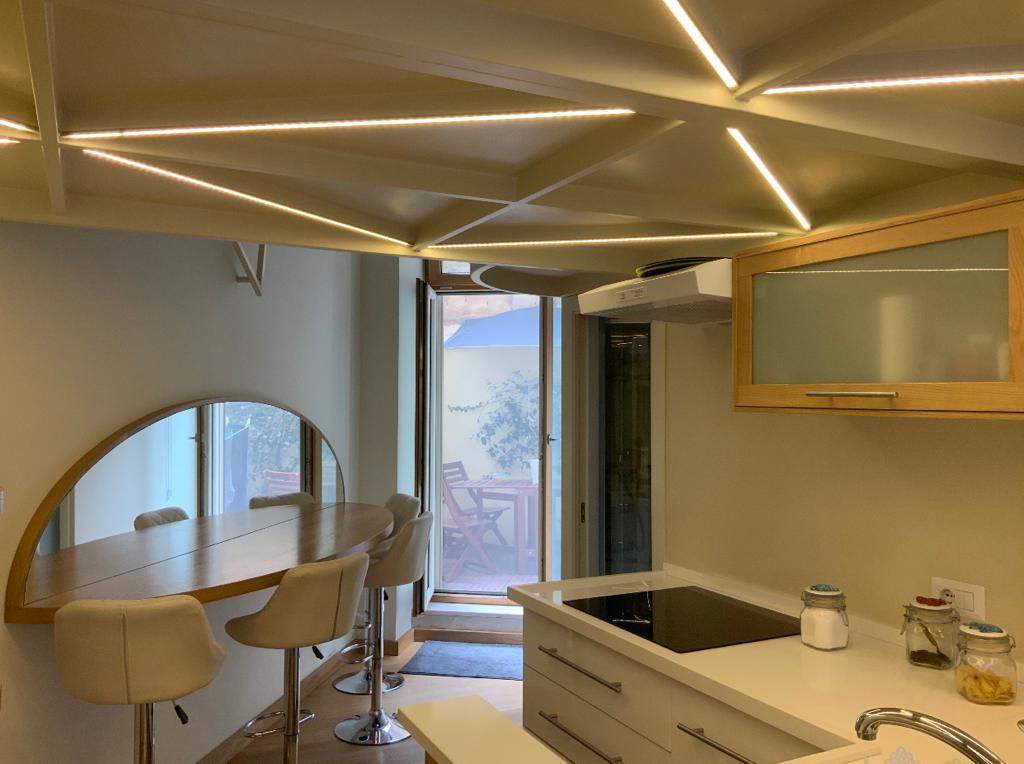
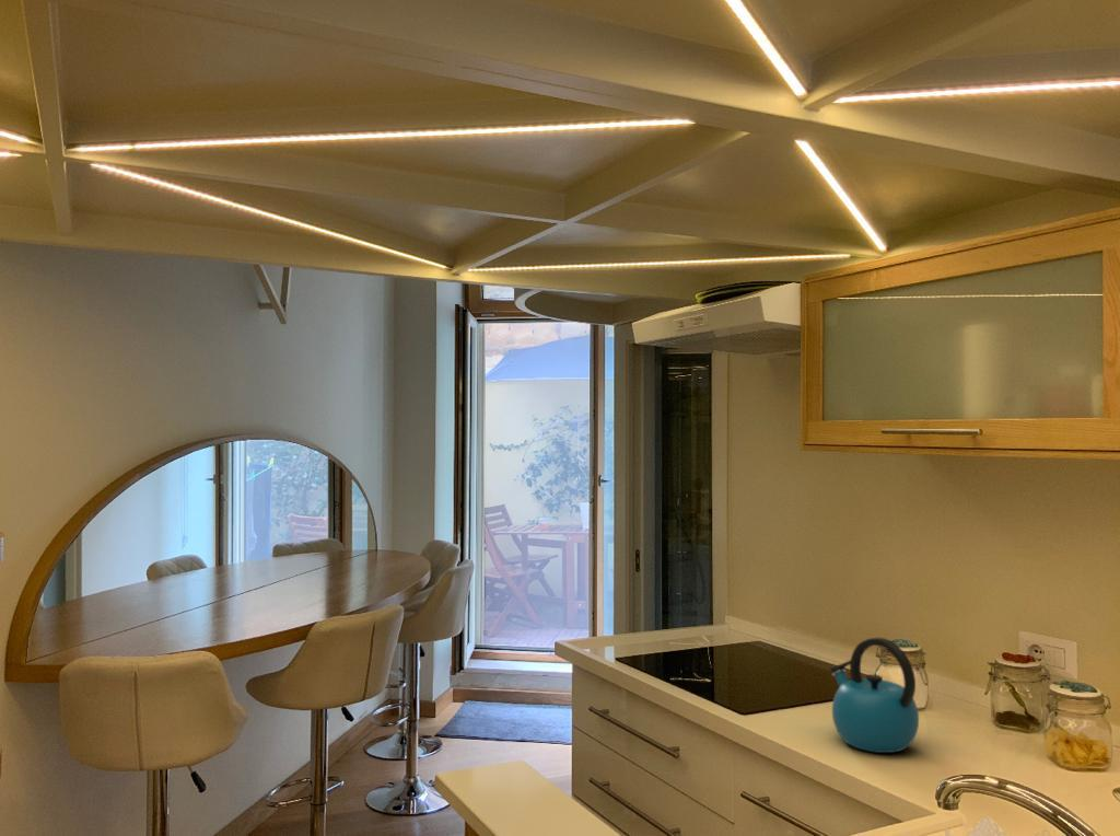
+ kettle (871, 688)
